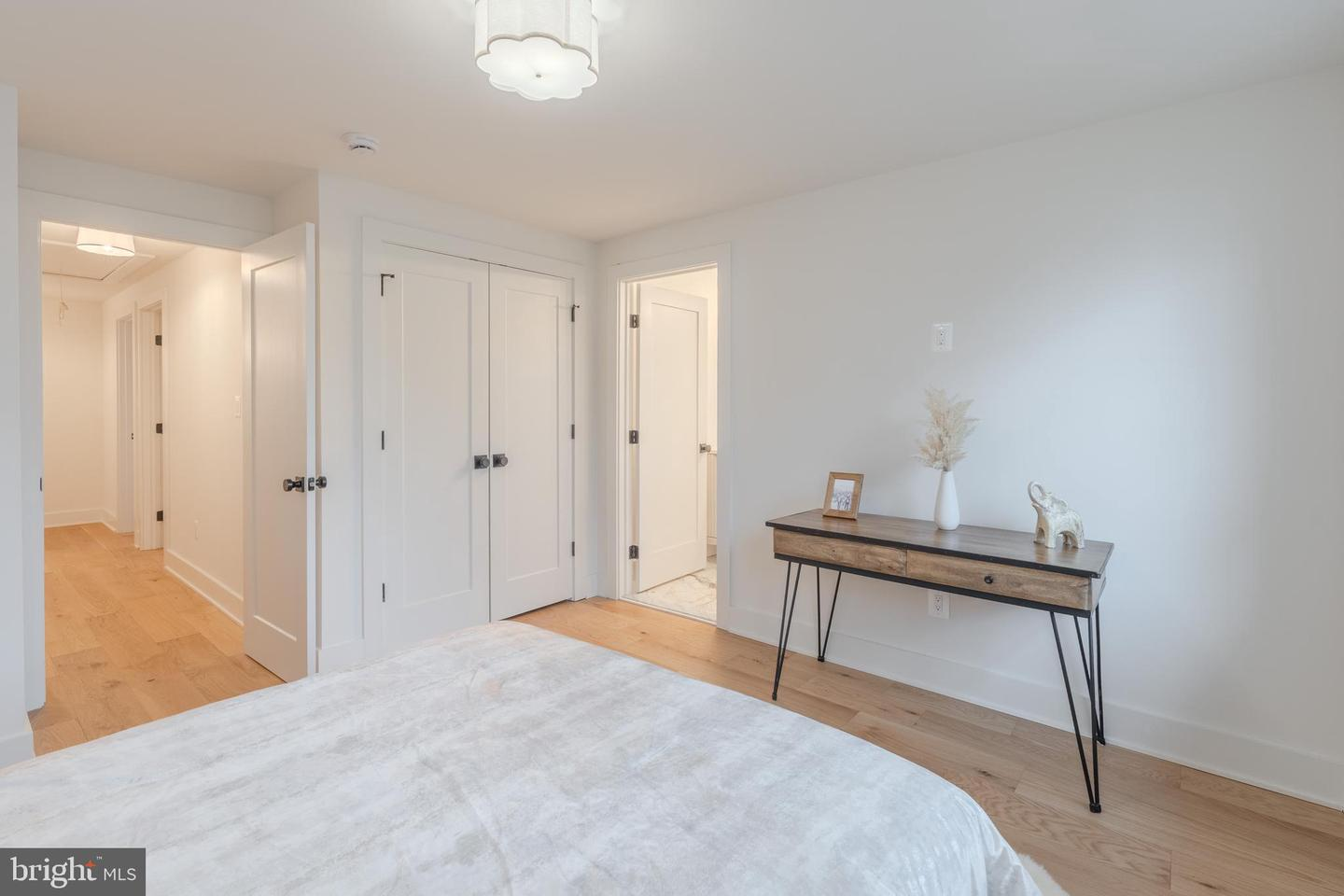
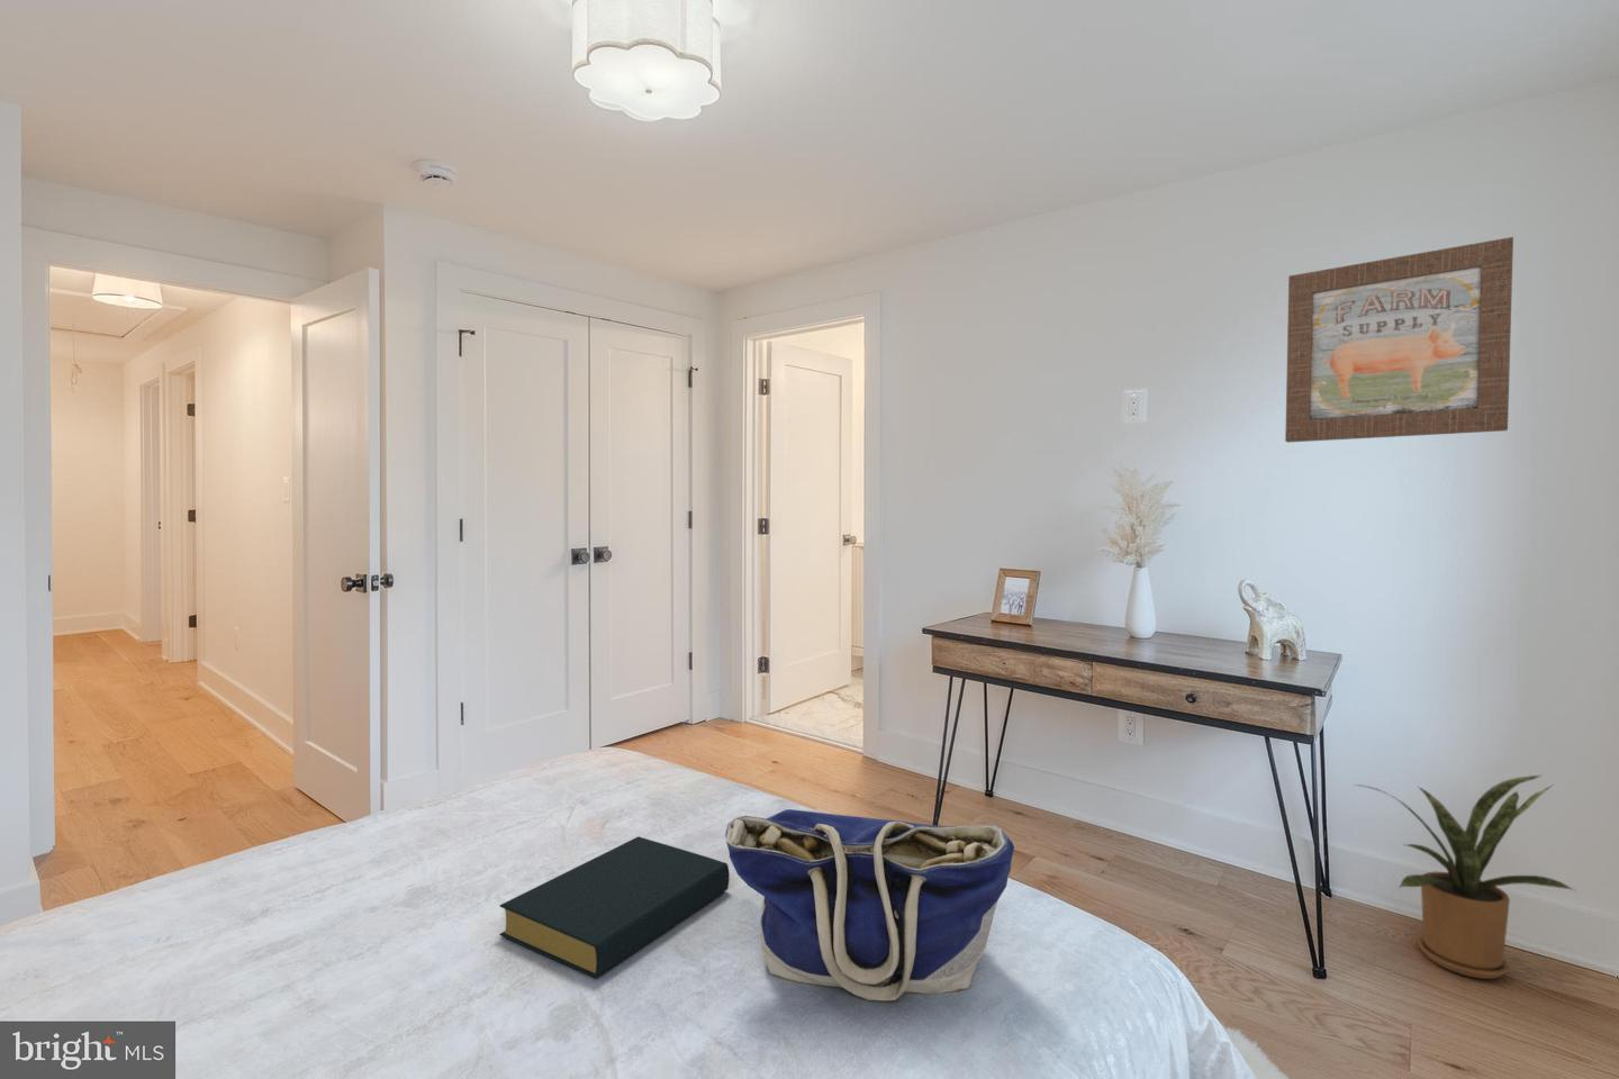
+ tote bag (867, 891)
+ hardback book (620, 897)
+ wall art (1391, 347)
+ house plant (1459, 861)
